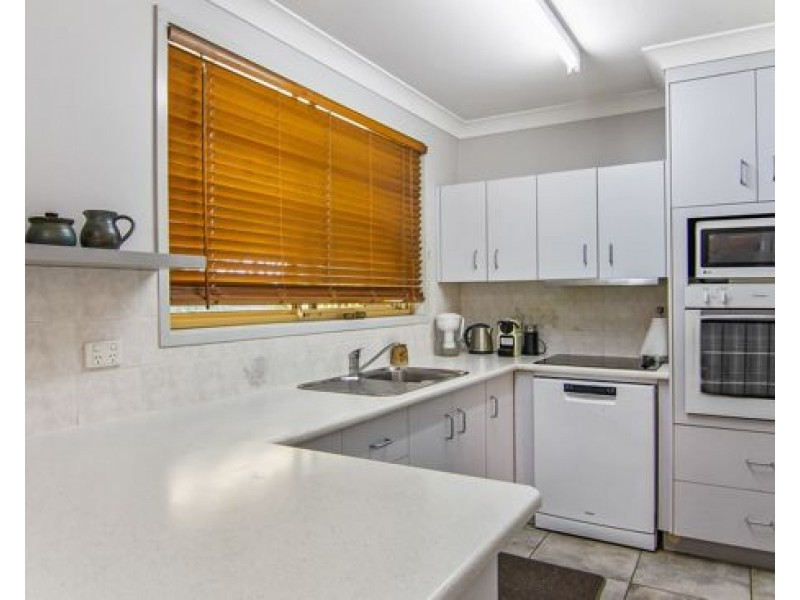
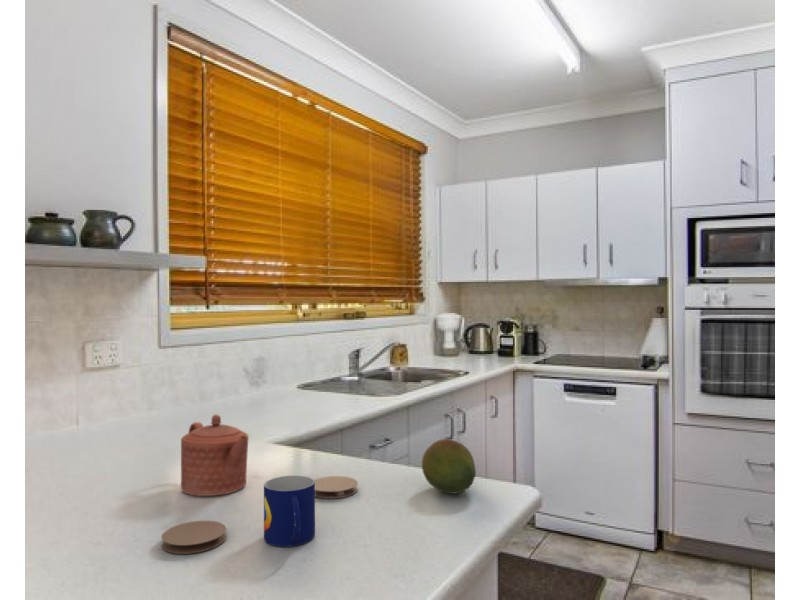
+ teapot (215, 450)
+ fruit (451, 466)
+ mug (291, 513)
+ coaster (333, 486)
+ coaster (194, 536)
